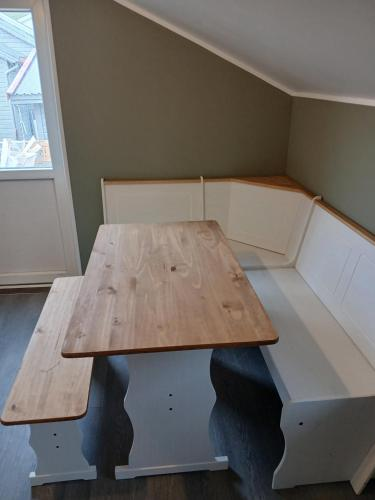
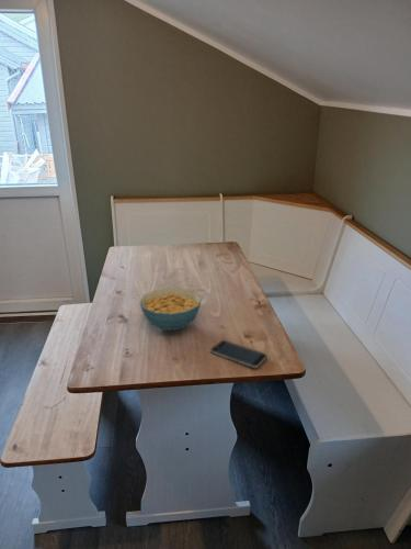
+ smartphone (238, 352)
+ cereal bowl (171, 313)
